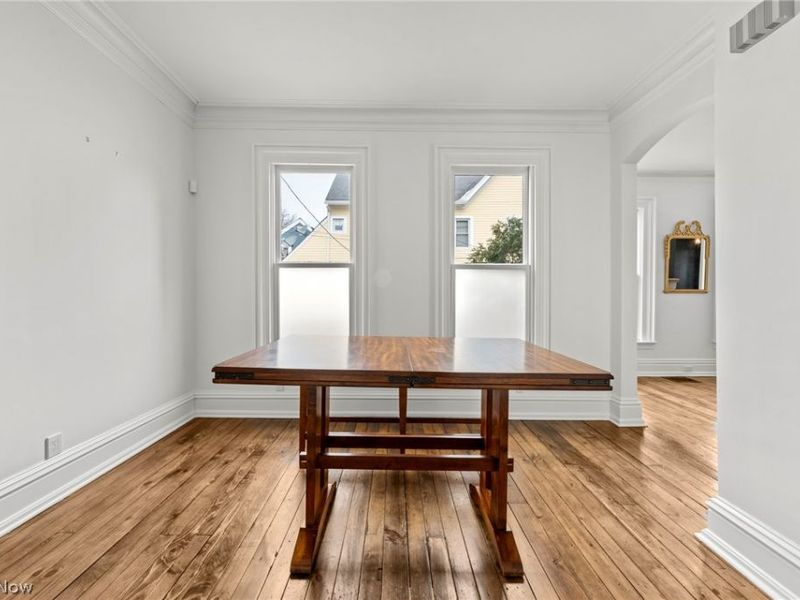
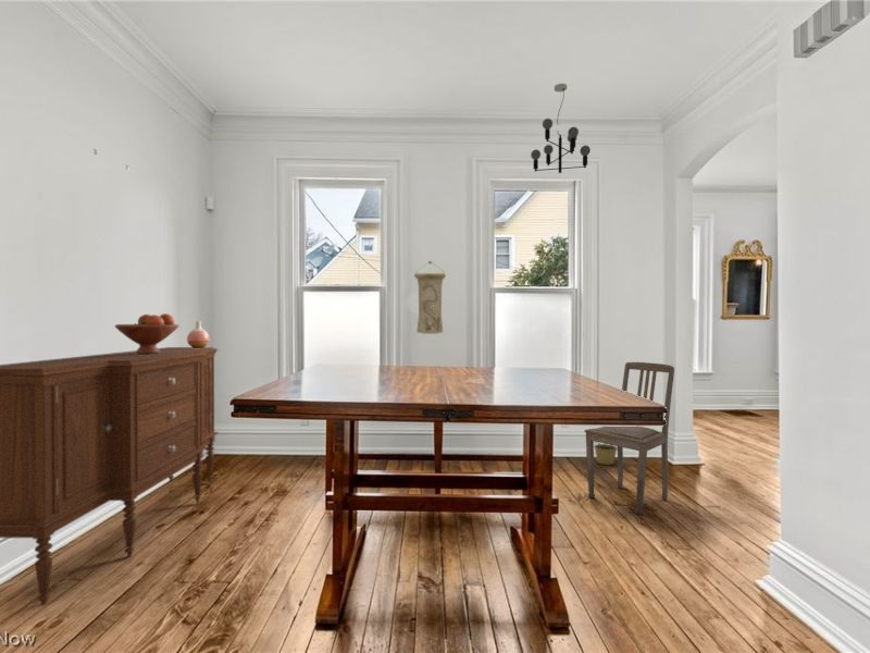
+ sideboard (133, 441)
+ wall scroll (430, 297)
+ dining chair (631, 431)
+ chandelier (558, 133)
+ fruit bowl (147, 333)
+ vase (198, 334)
+ potted plant (604, 443)
